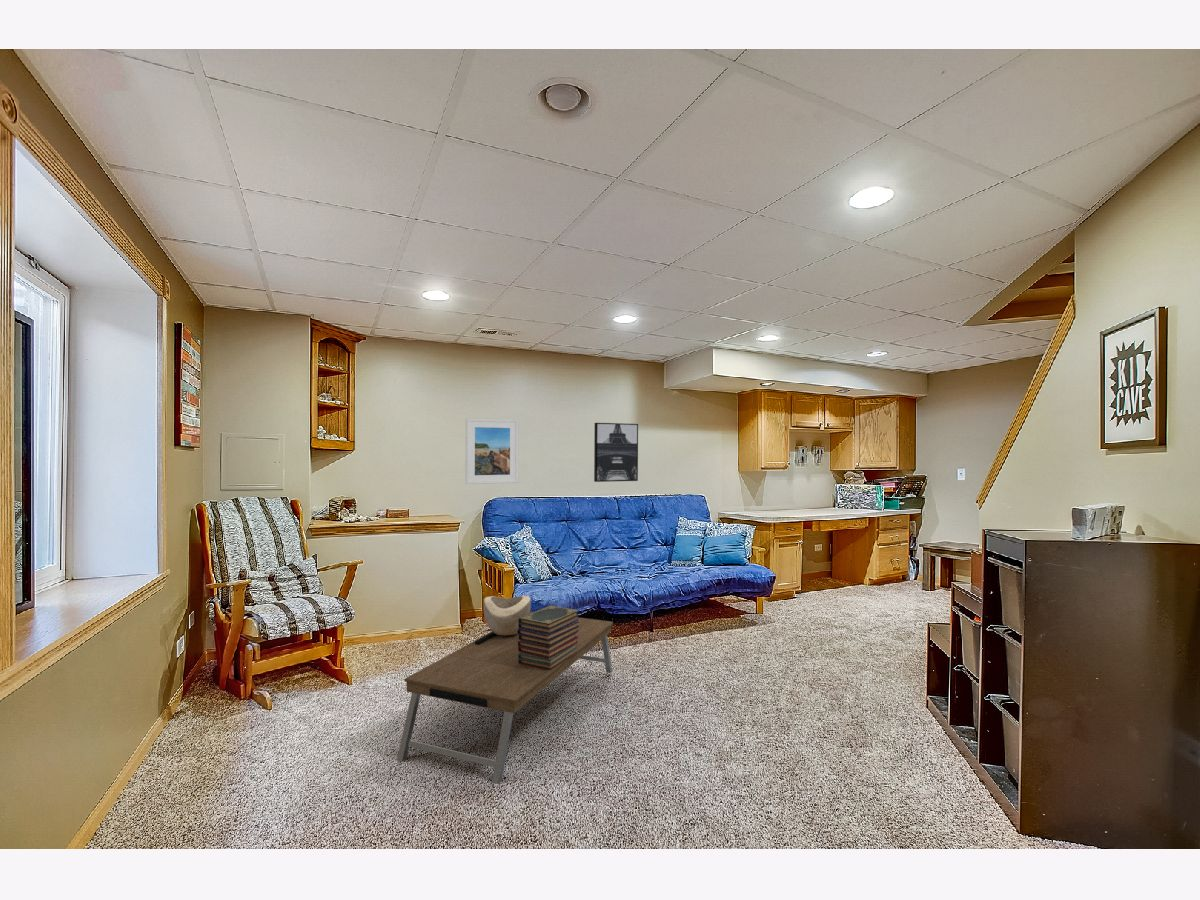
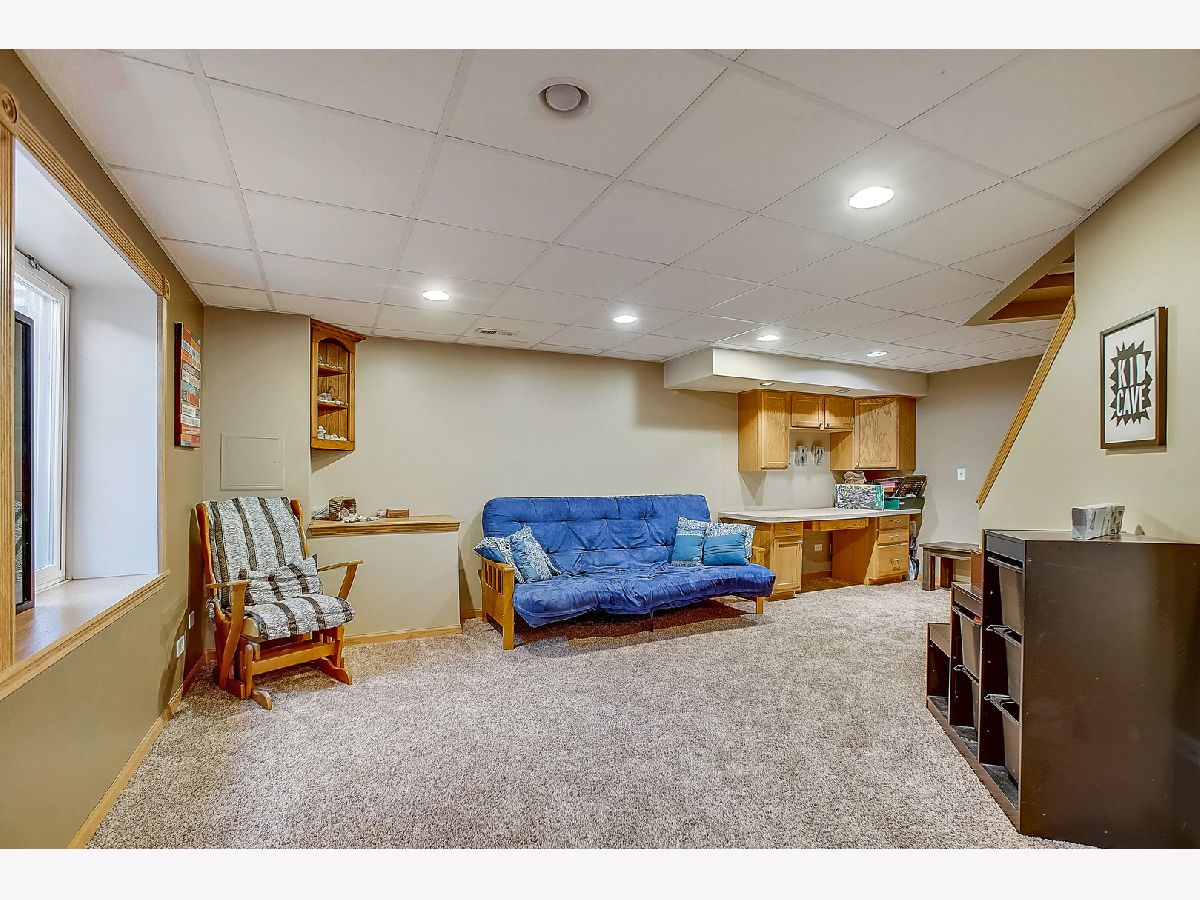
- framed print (492, 451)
- wall art (616, 452)
- coffee table (523, 676)
- decorative bowl (507, 614)
- book stack (549, 632)
